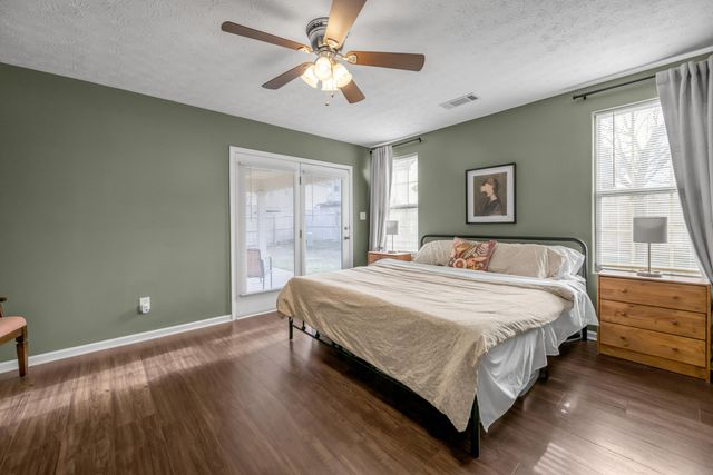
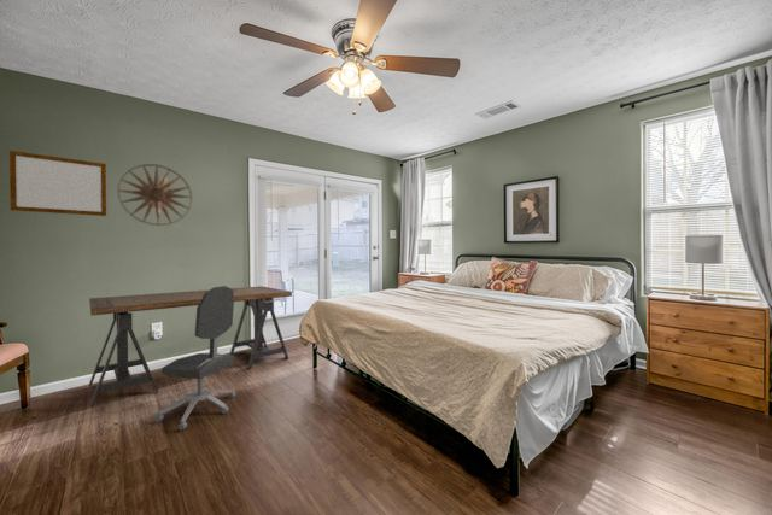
+ office chair (200, 353)
+ writing board (62, 185)
+ wall art (157, 194)
+ desk (192, 305)
